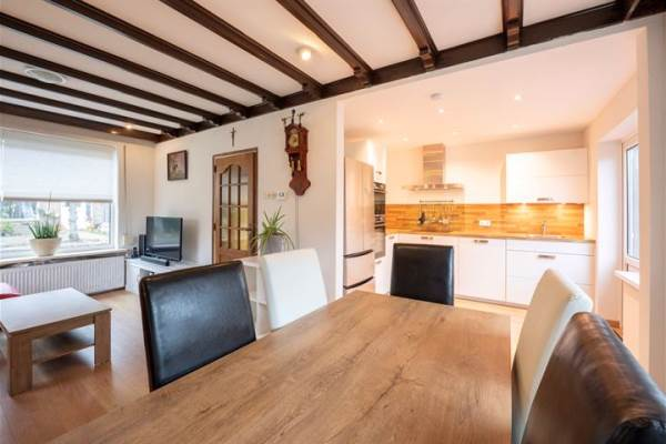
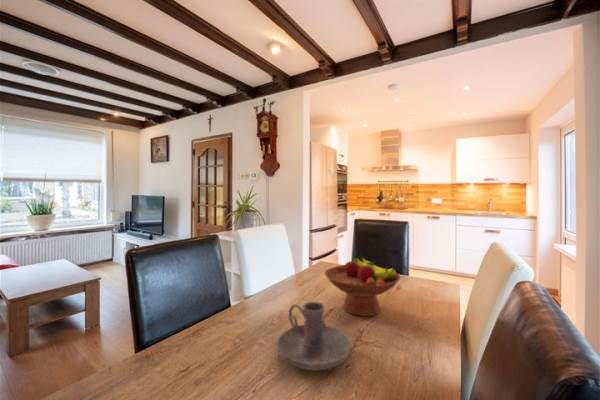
+ candle holder (309, 326)
+ fruit bowl (361, 284)
